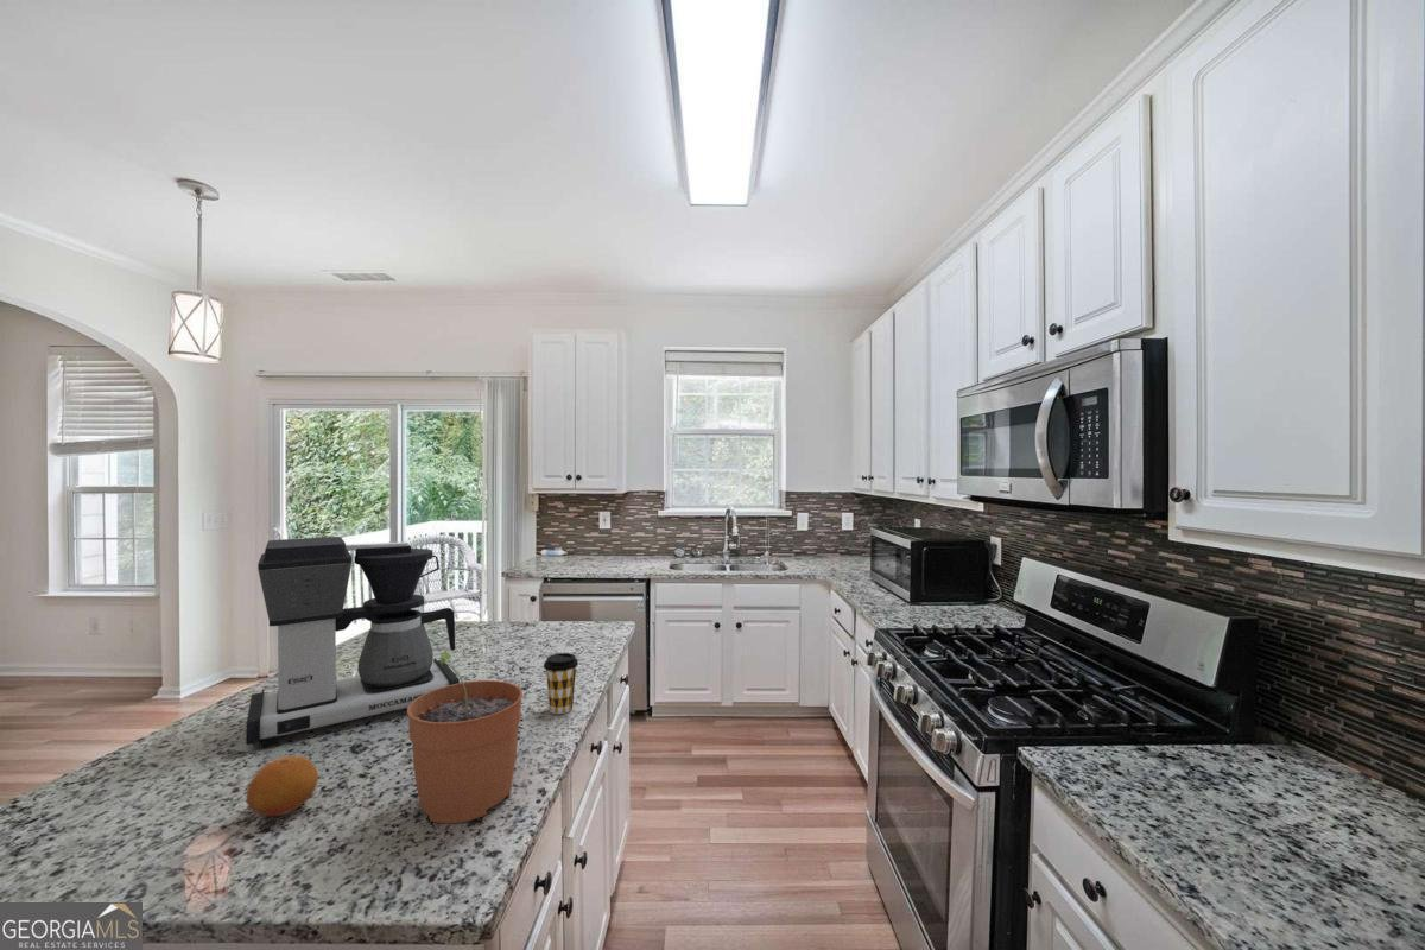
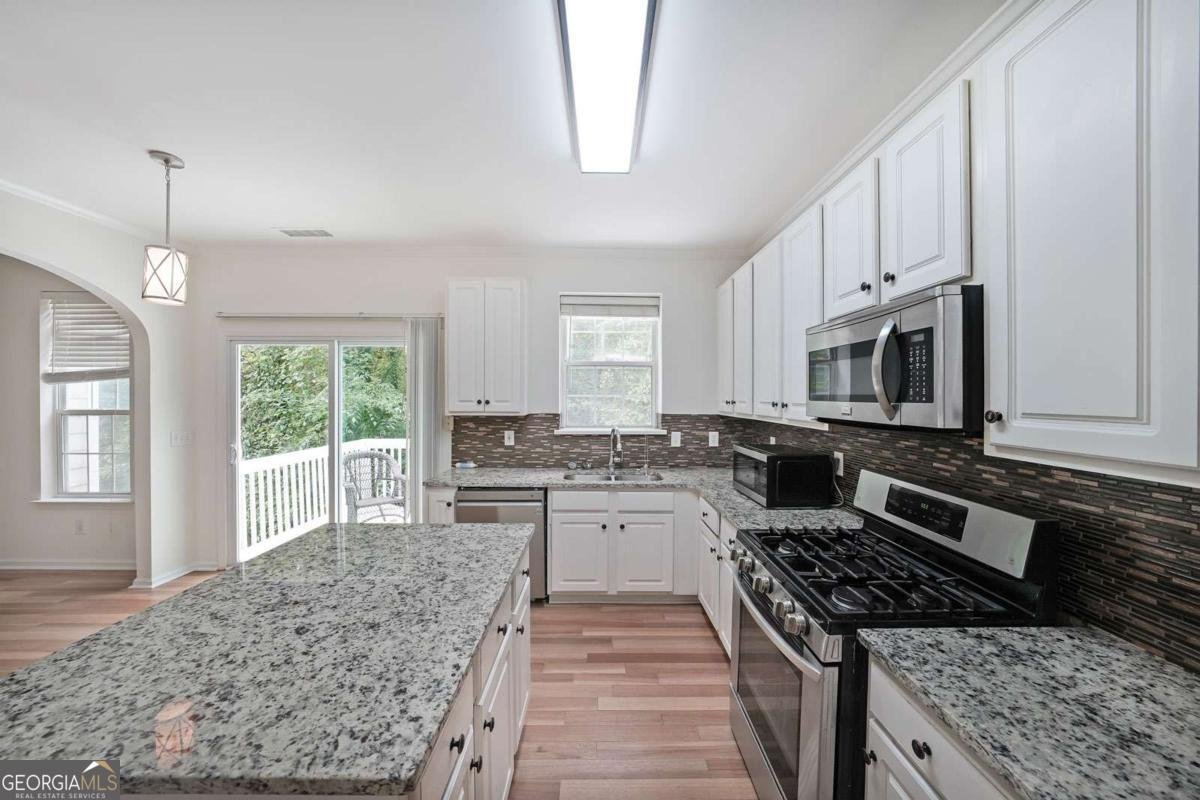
- fruit (283, 785)
- plant pot (467, 723)
- coffee maker (359, 619)
- coffee cup (560, 683)
